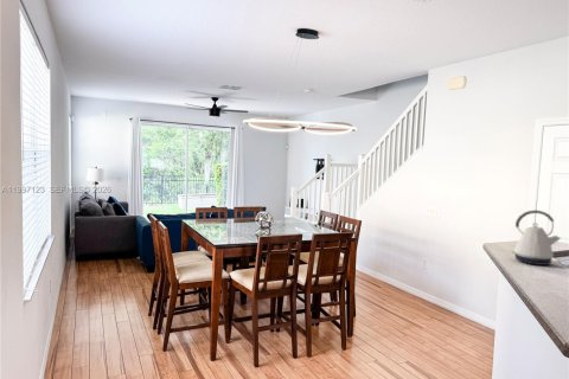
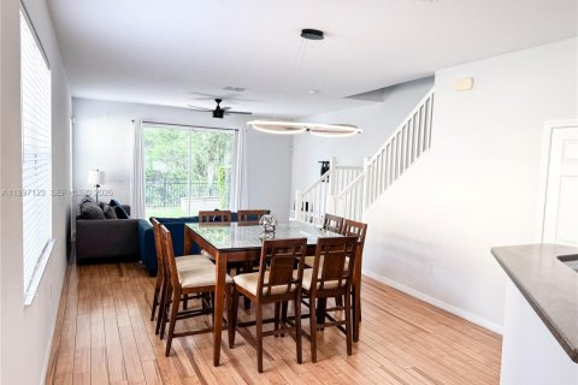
- kettle (536, 236)
